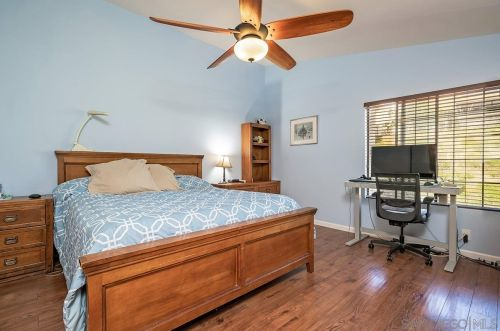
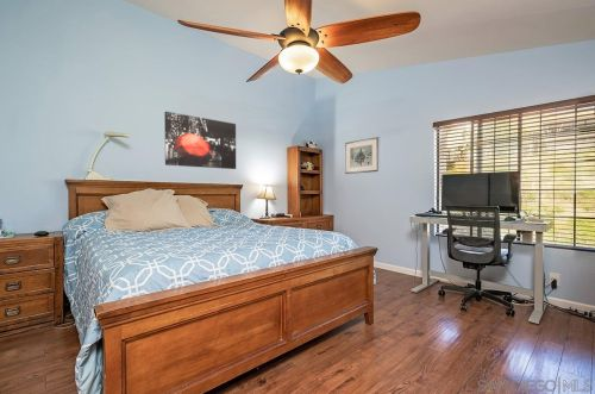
+ wall art (202, 142)
